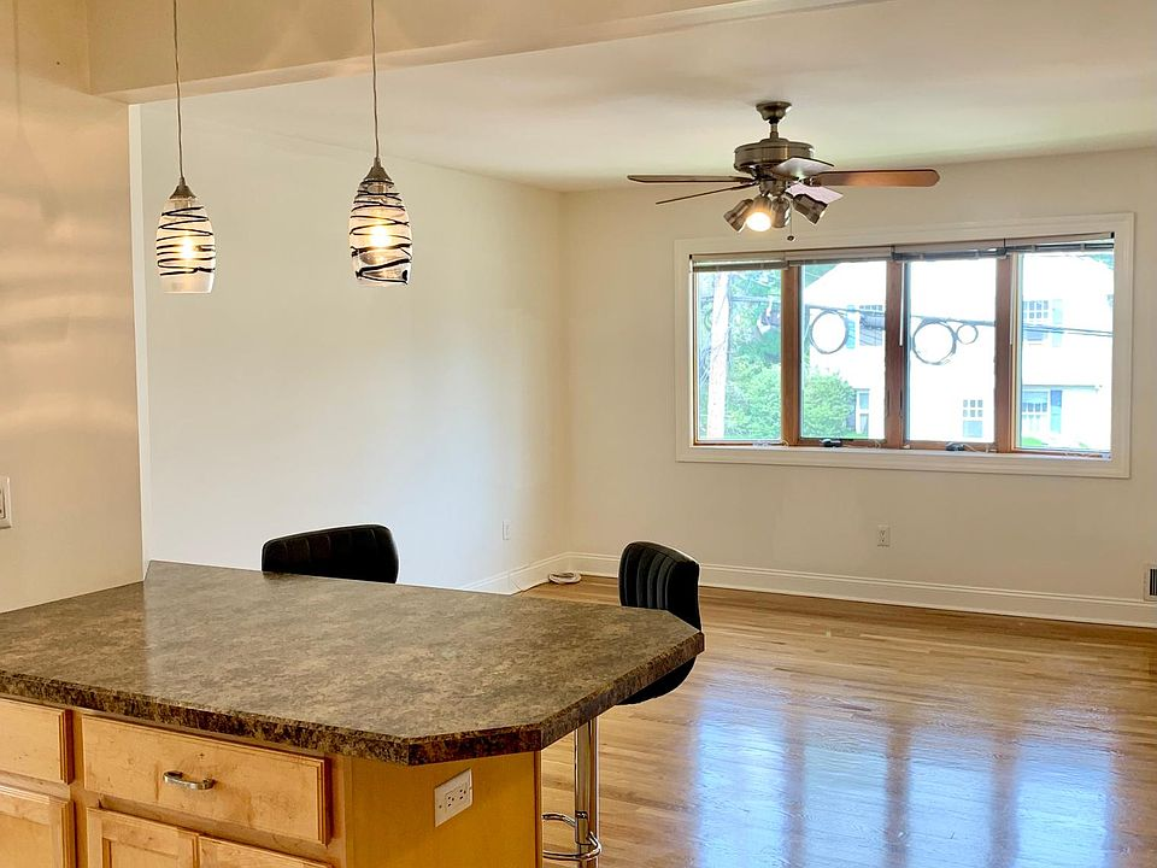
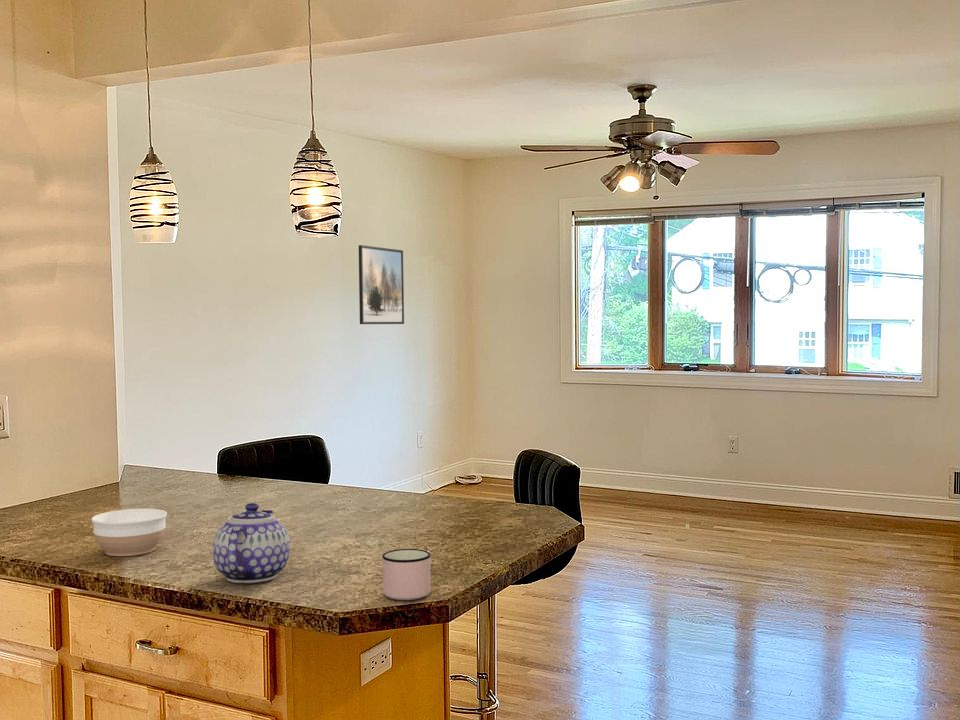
+ mug (411, 572)
+ bowl (130, 532)
+ teapot (251, 540)
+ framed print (382, 286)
